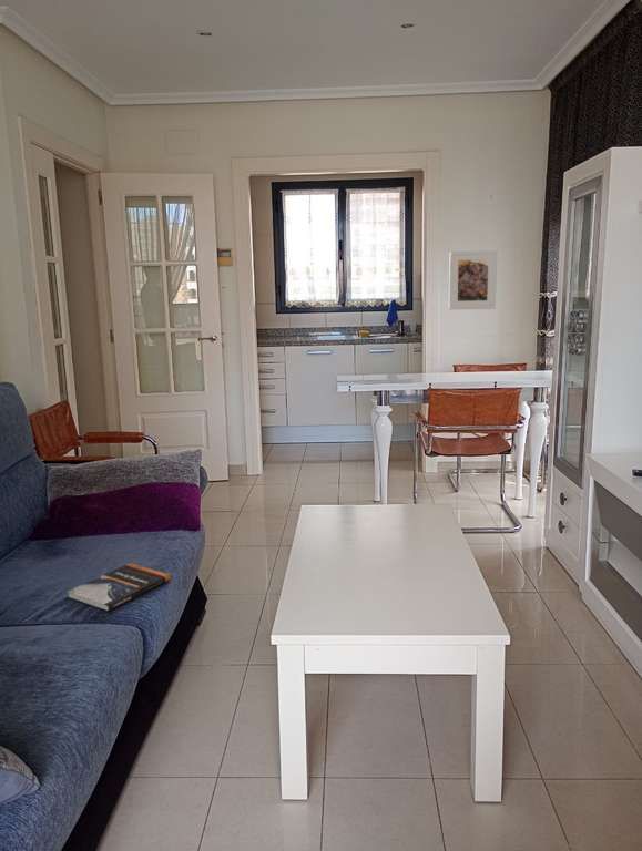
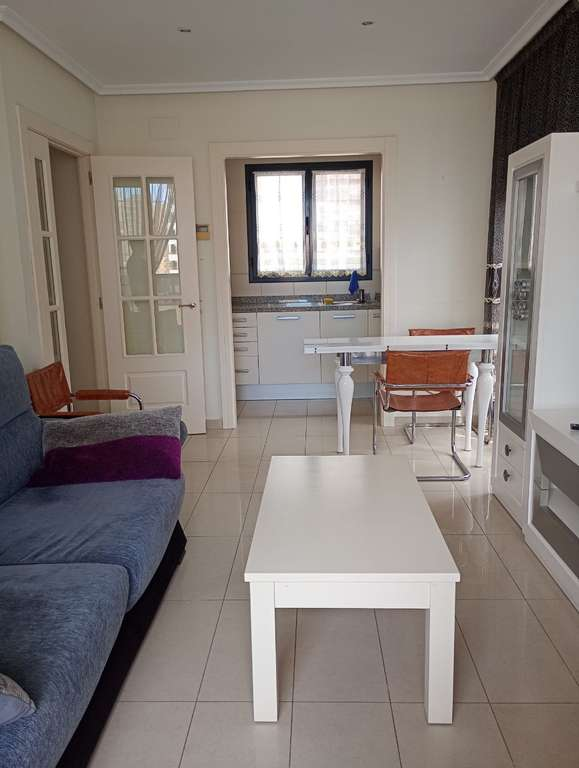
- book (120, 585)
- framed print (472, 280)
